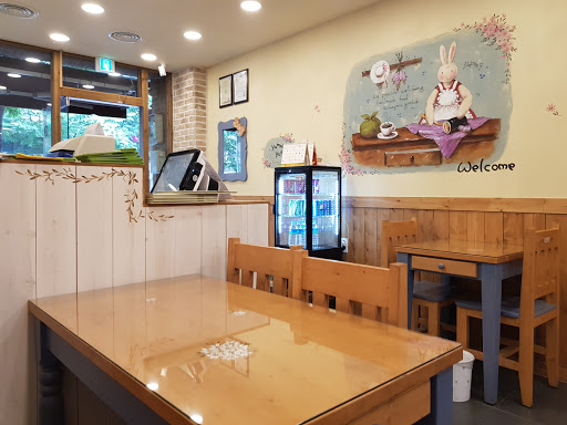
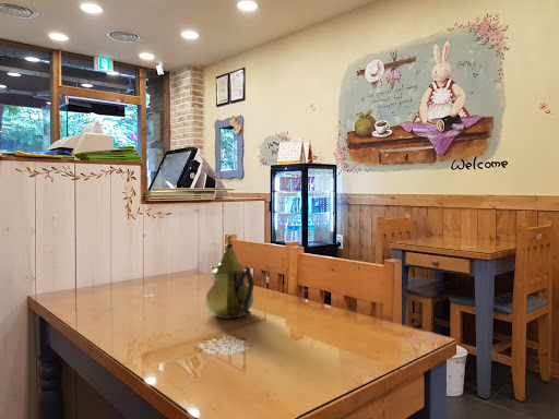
+ teapot (230, 275)
